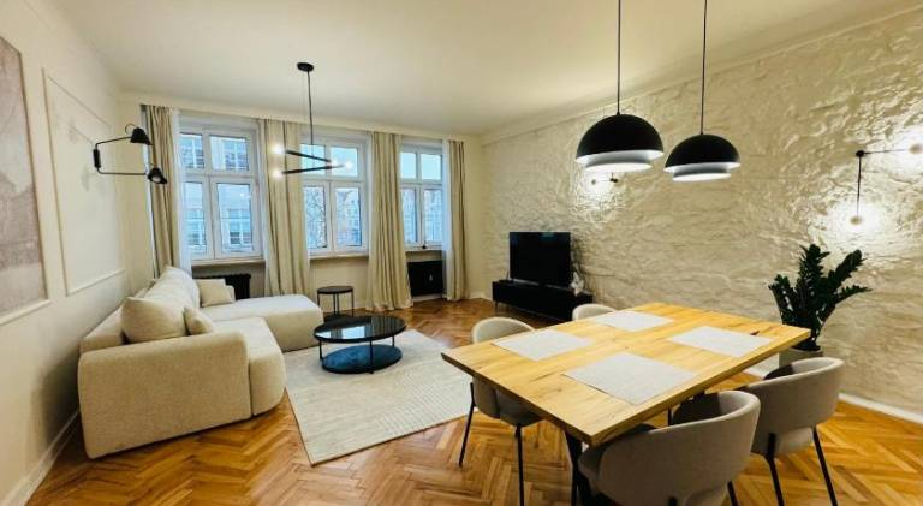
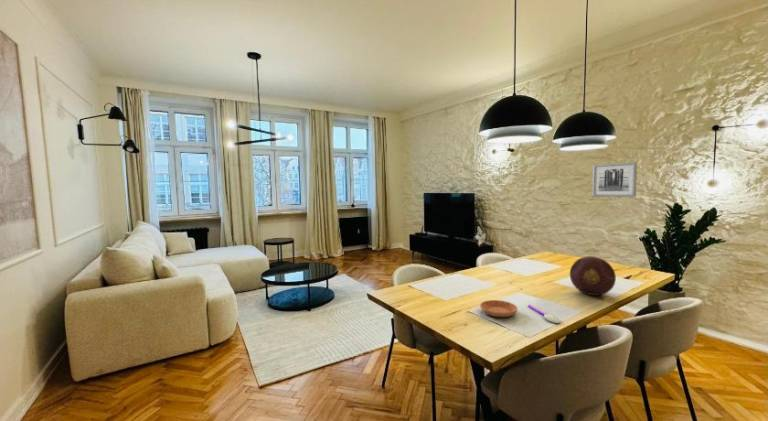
+ decorative ball (591, 275)
+ spoon (542, 312)
+ wall art (613, 180)
+ saucer (498, 309)
